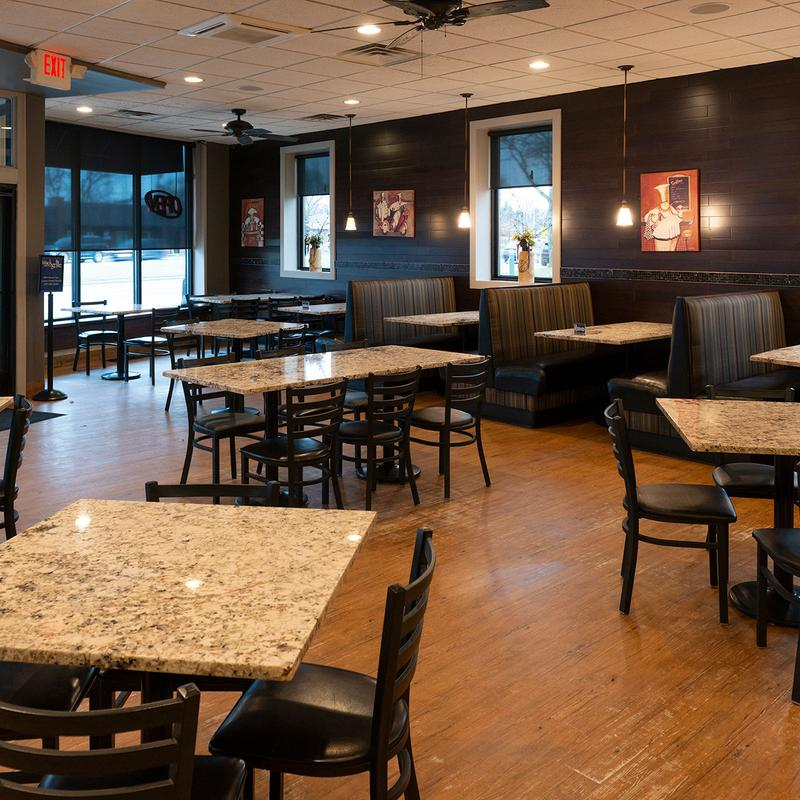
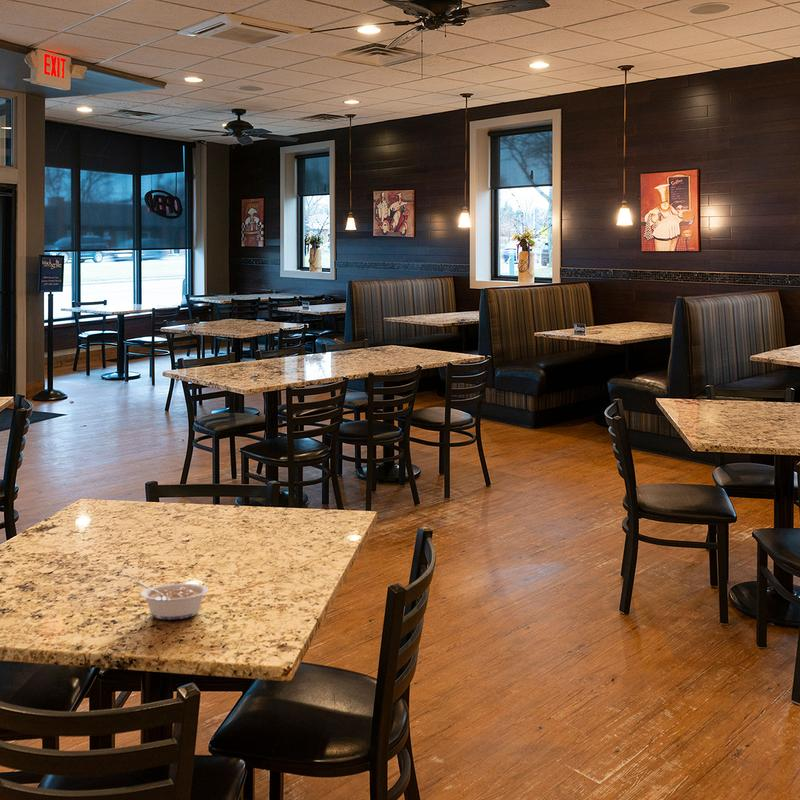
+ legume (172, 600)
